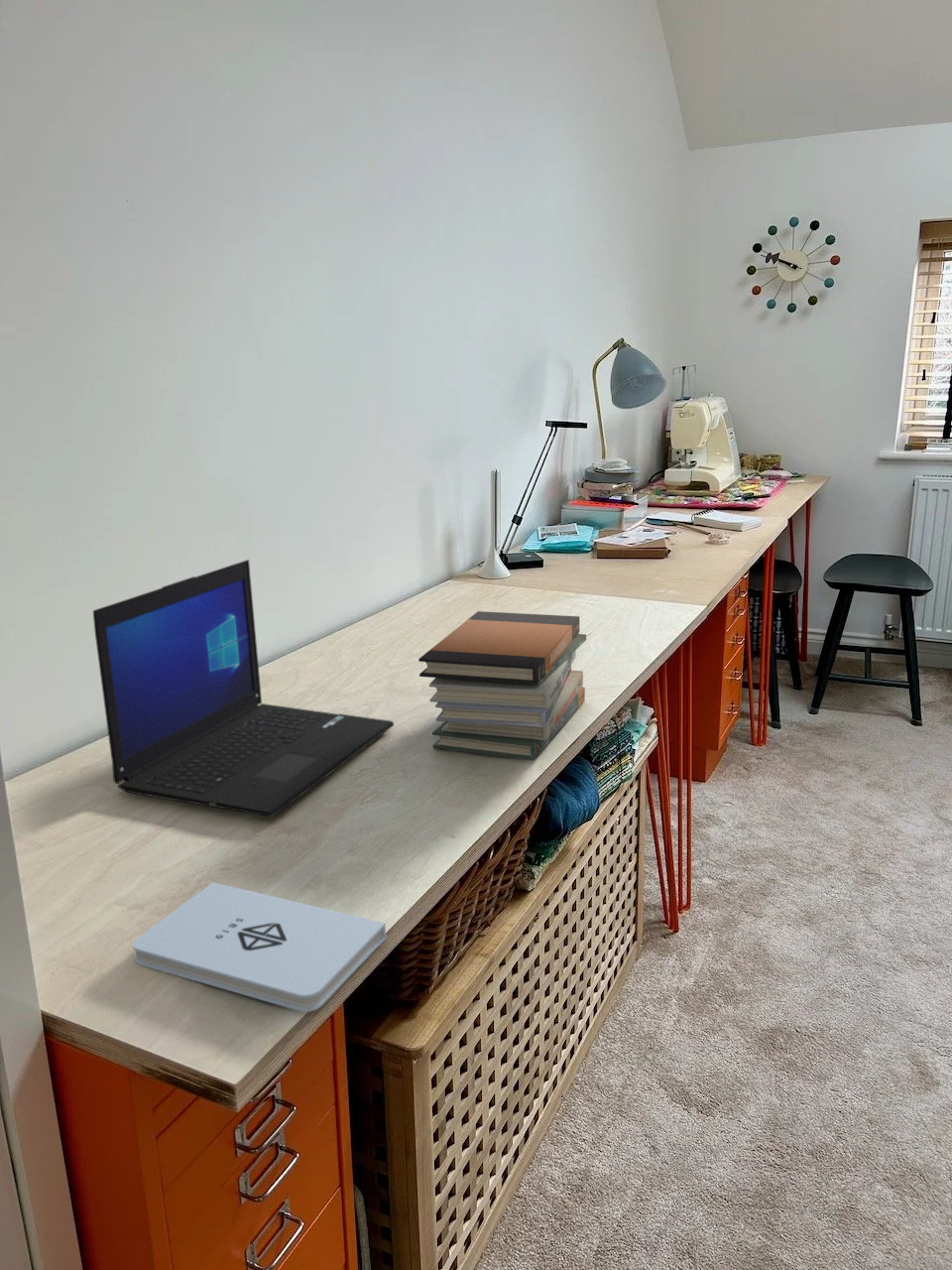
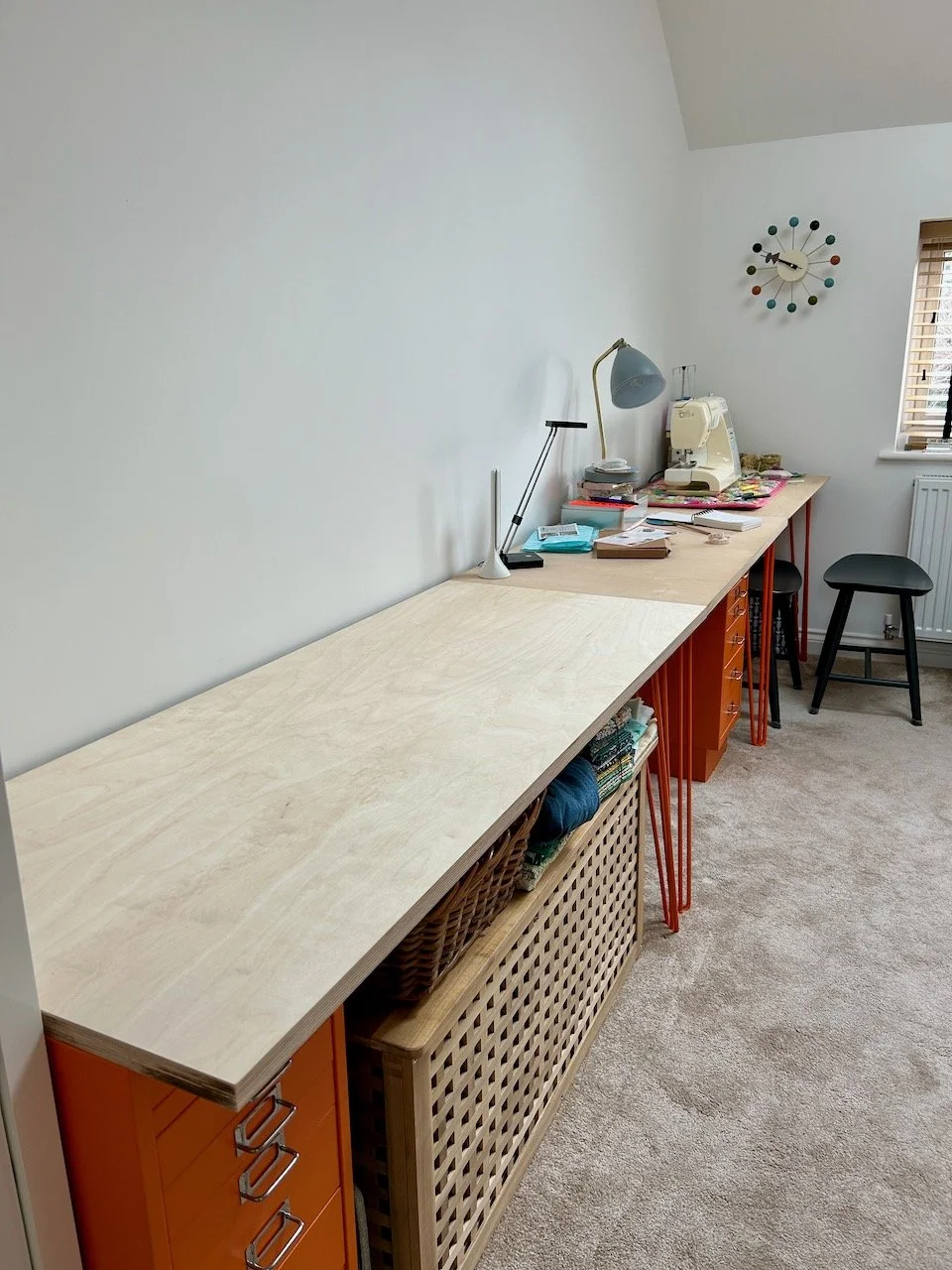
- laptop (256, 675)
- book stack (508, 681)
- notepad (258, 942)
